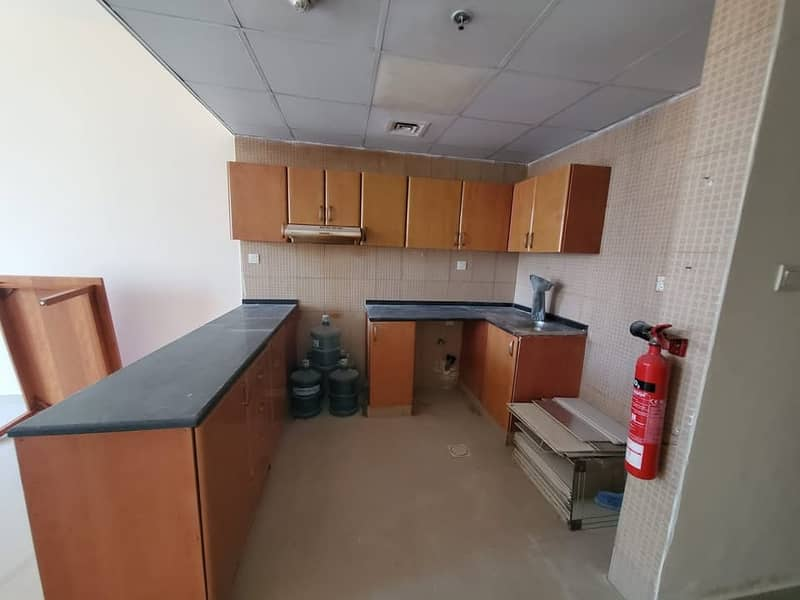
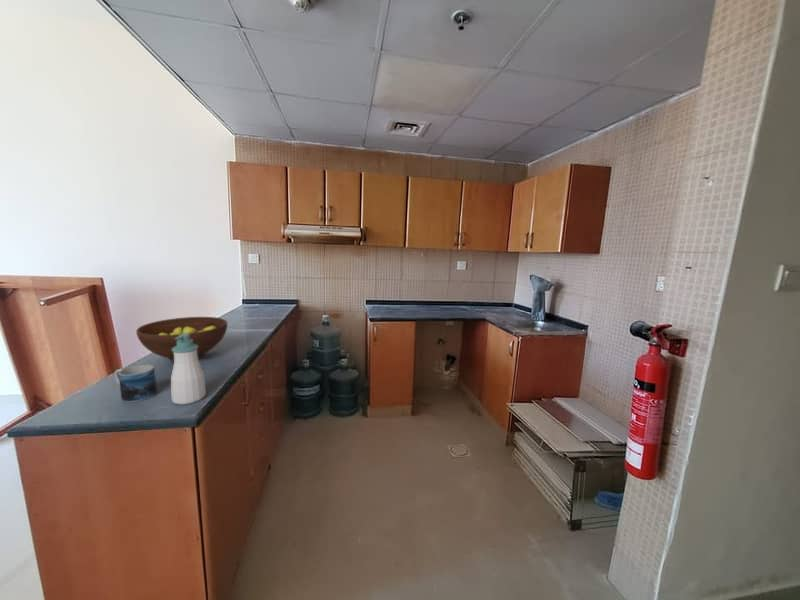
+ mug (132, 382)
+ fruit bowl (190, 338)
+ soap bottle (186, 367)
